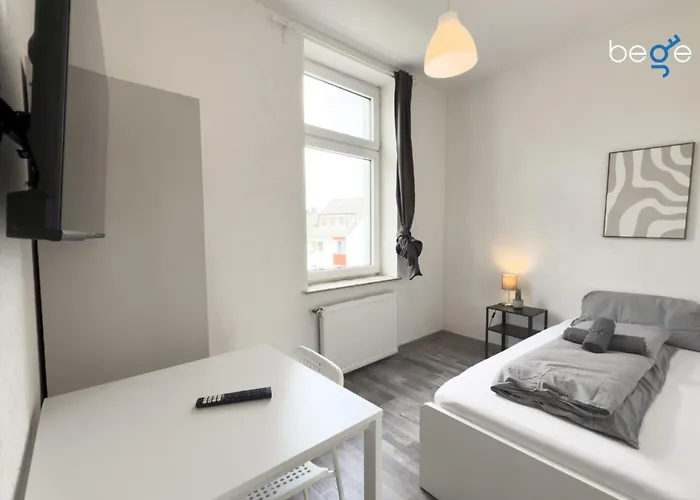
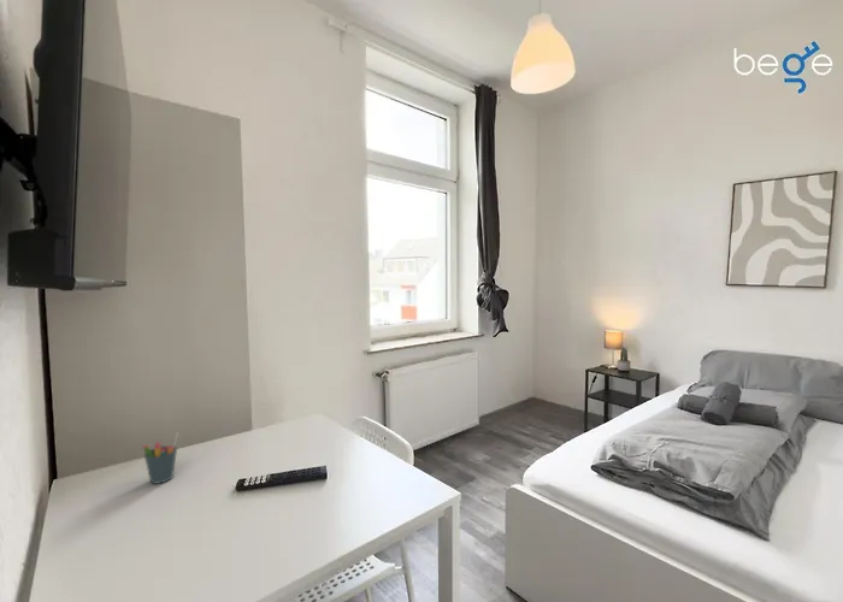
+ pen holder (160, 458)
